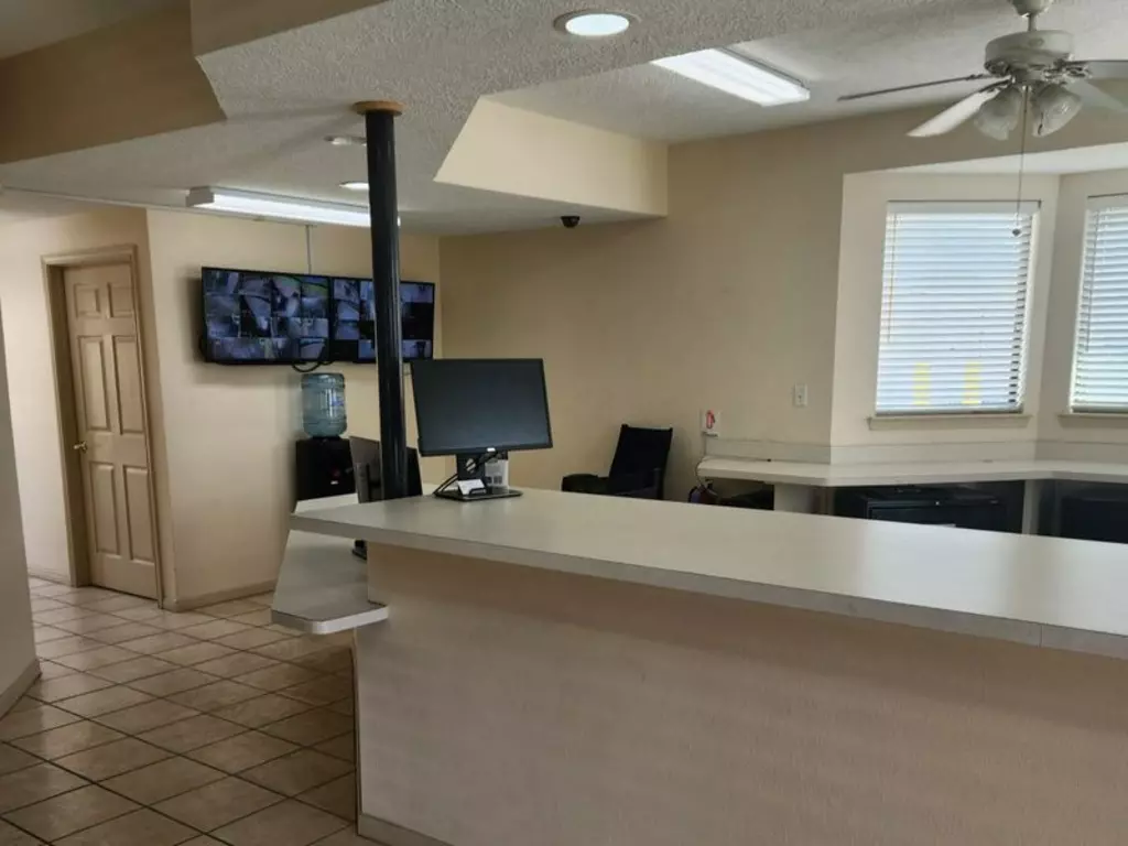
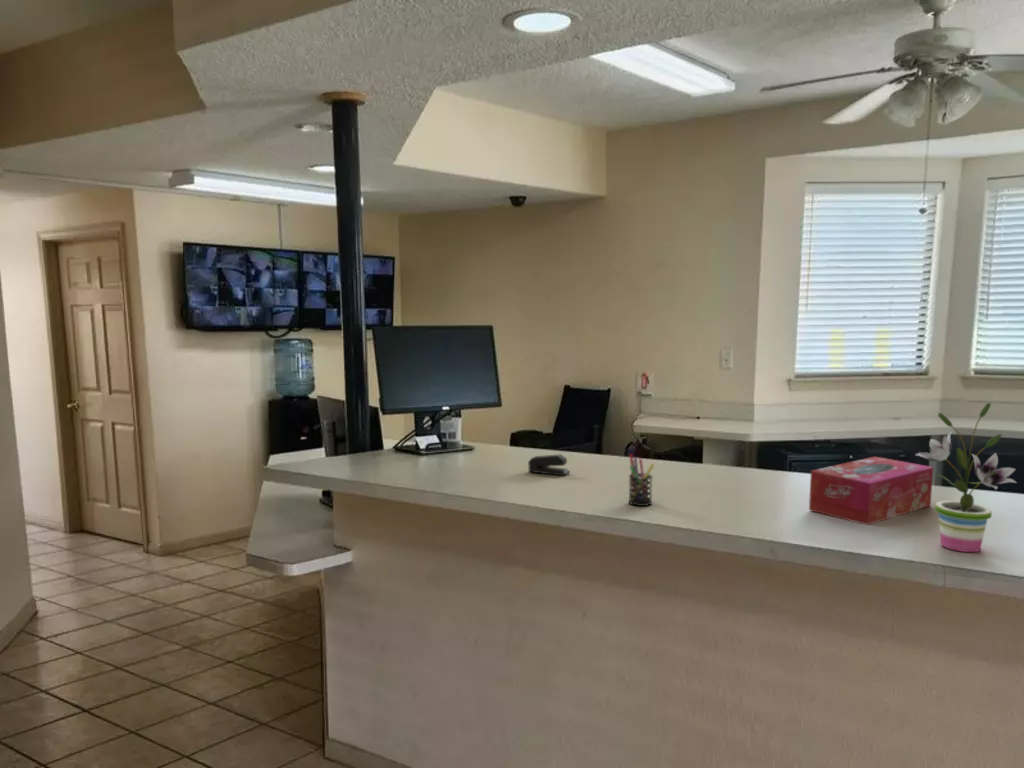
+ tissue box (871, 488)
+ pen holder (637, 479)
+ potted plant (961, 477)
+ stapler (548, 463)
